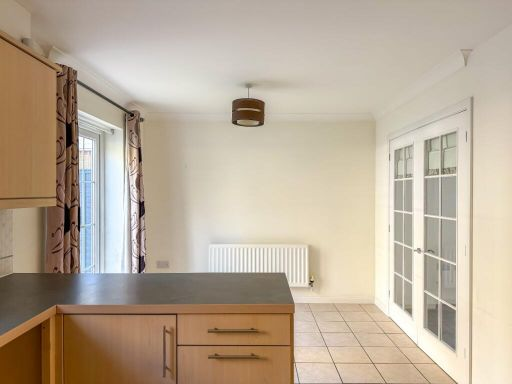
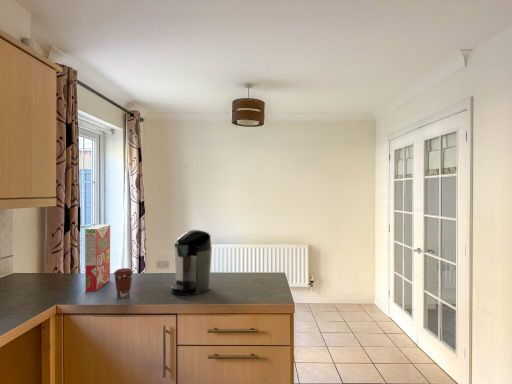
+ coffee maker (186, 258)
+ cereal box (98, 255)
+ coffee cup (123, 283)
